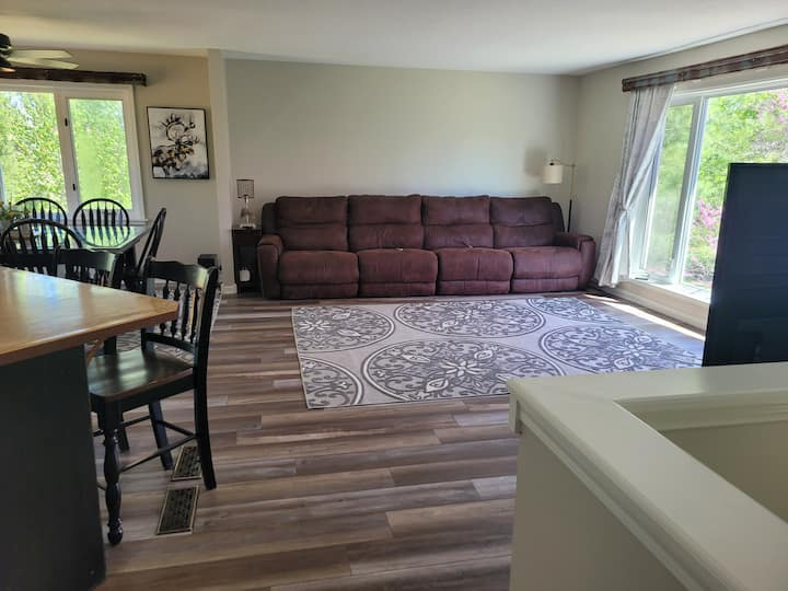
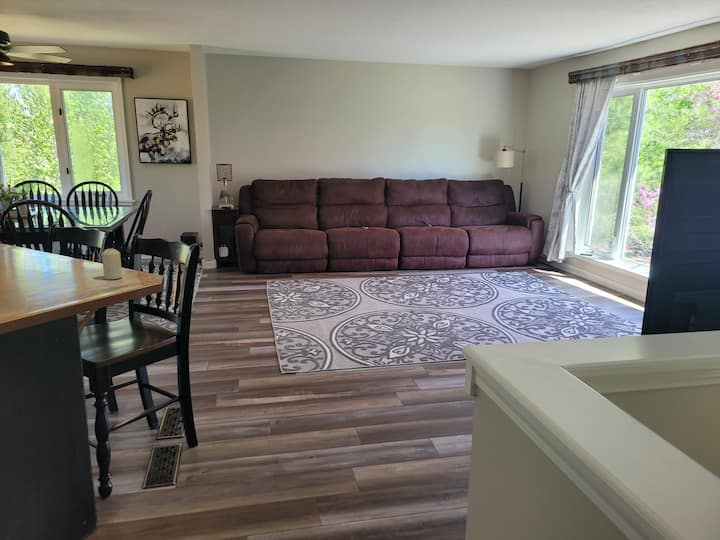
+ candle (111, 263)
